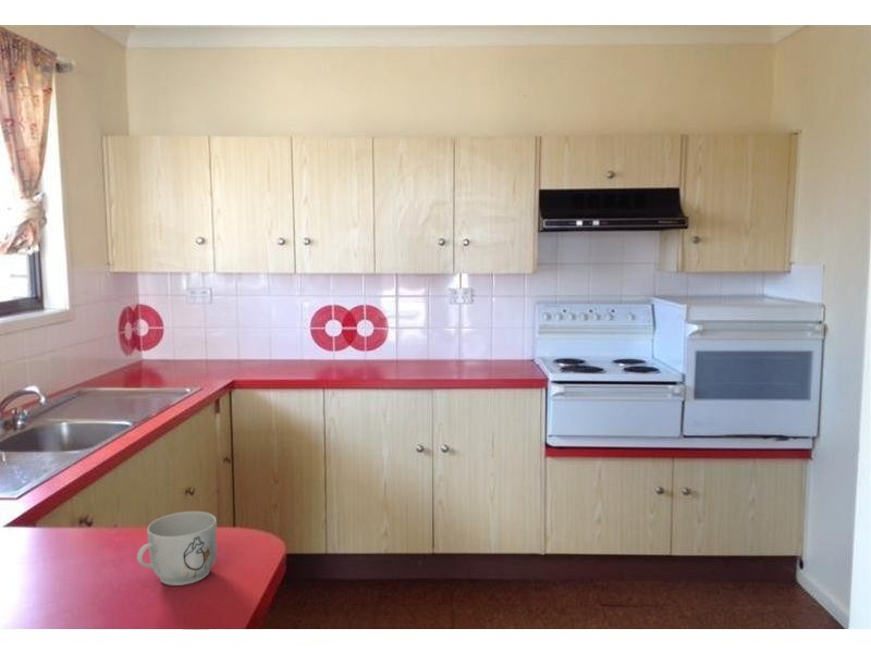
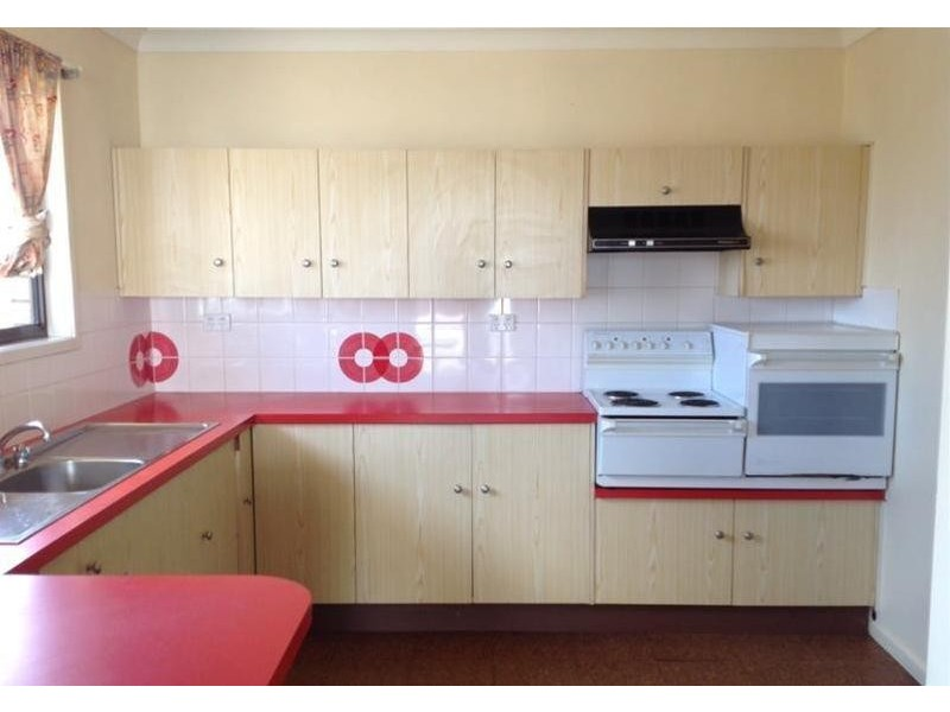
- mug (175, 552)
